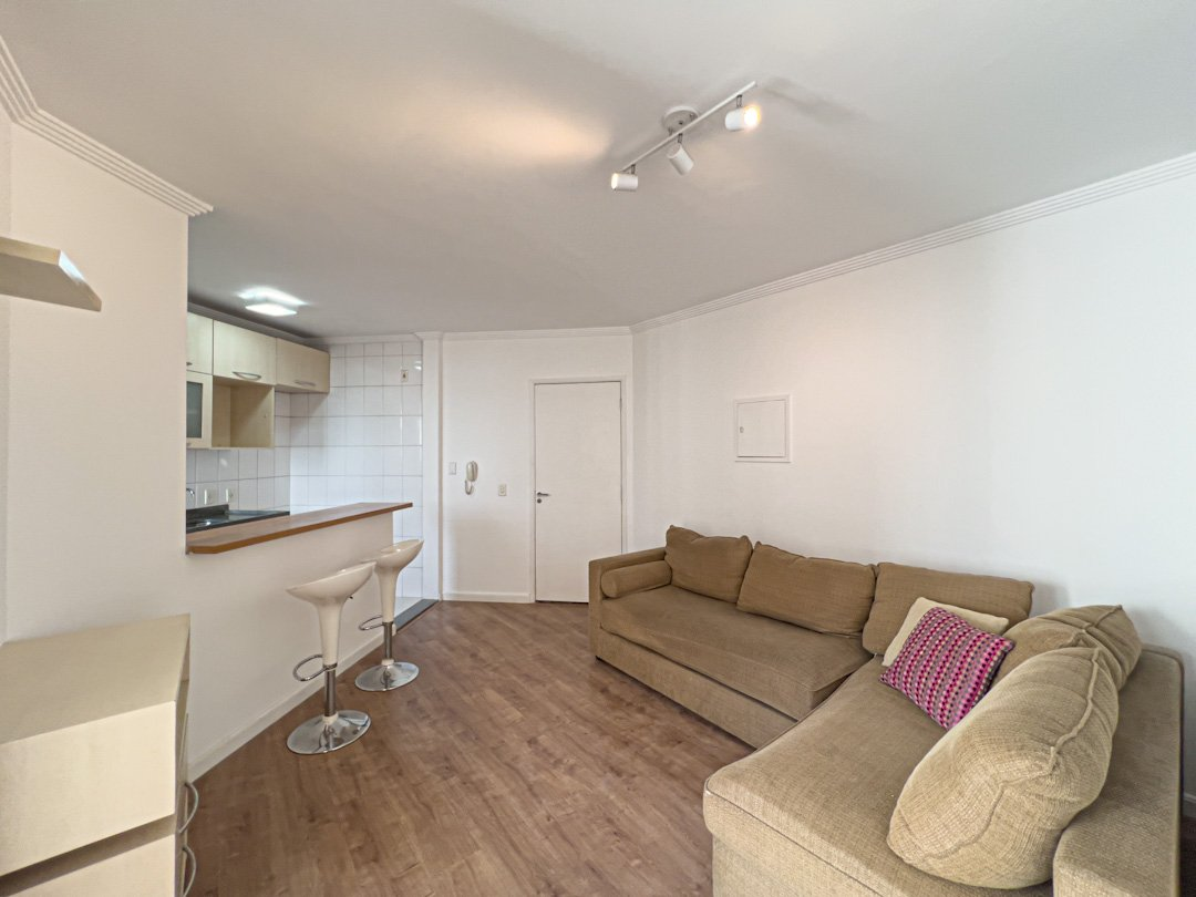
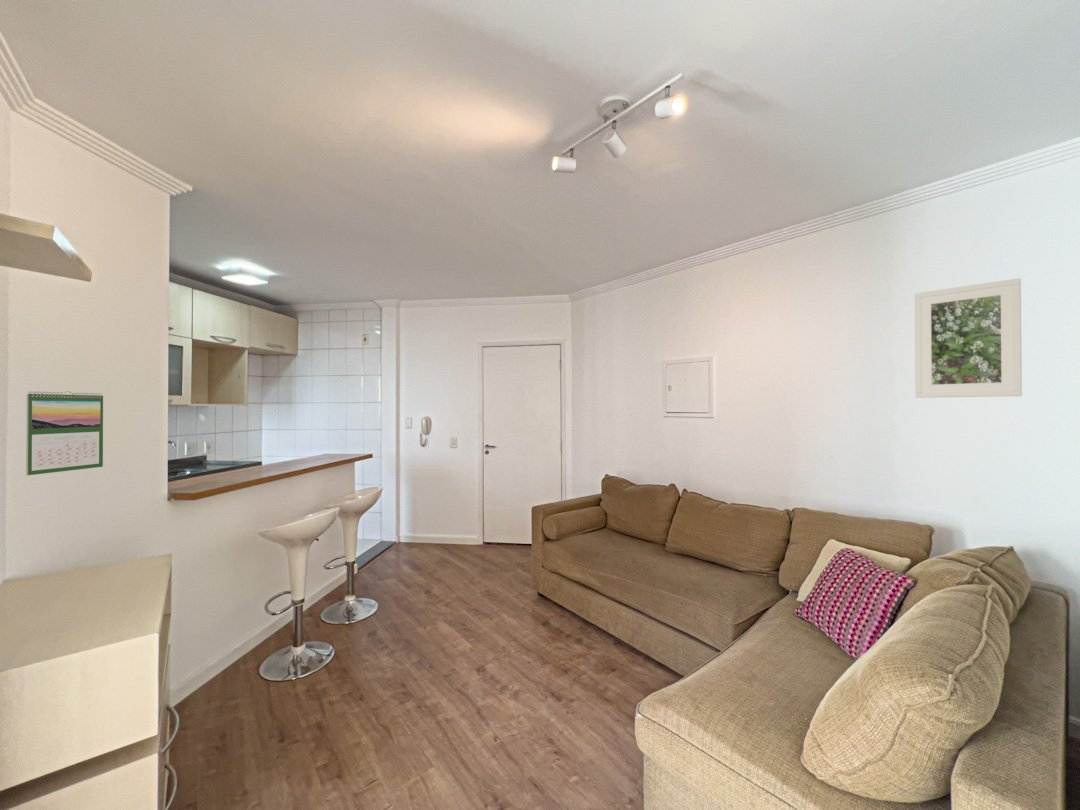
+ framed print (964, 341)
+ calendar (67, 430)
